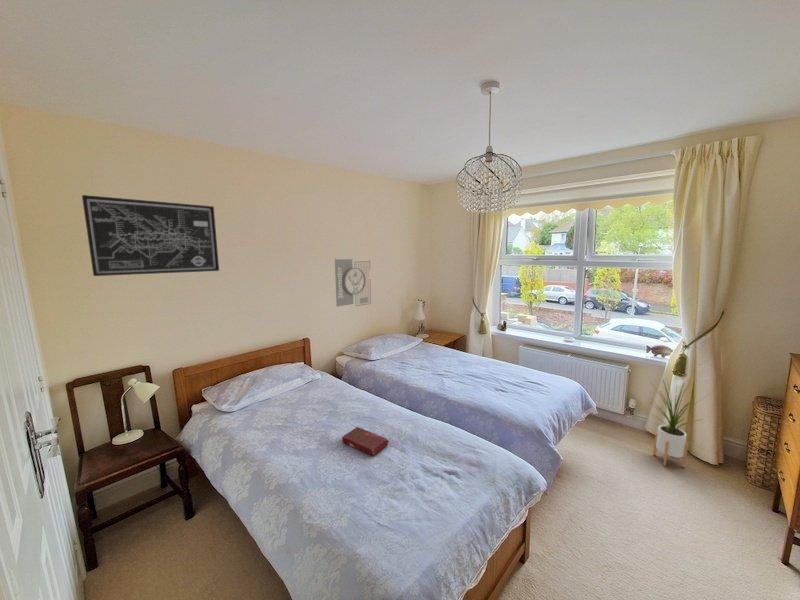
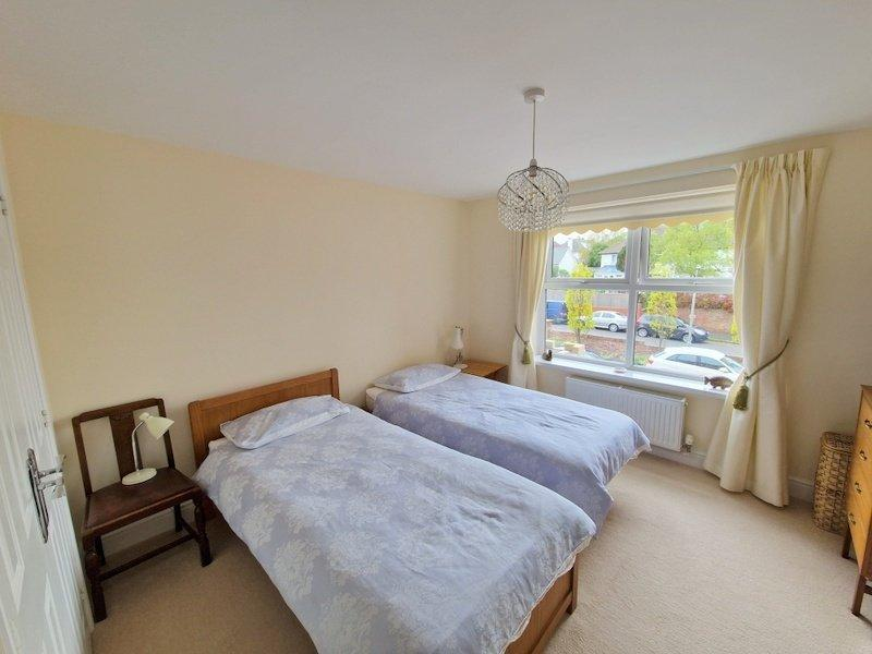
- decorative wall piece (354, 283)
- book (365, 440)
- house plant (674, 421)
- wall art (158, 237)
